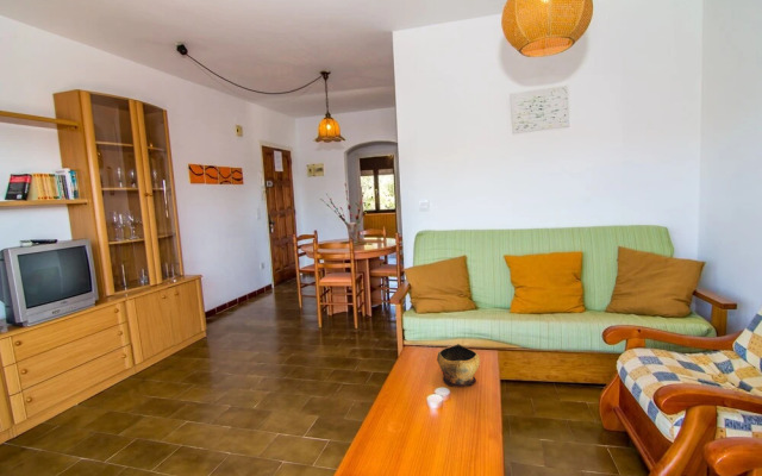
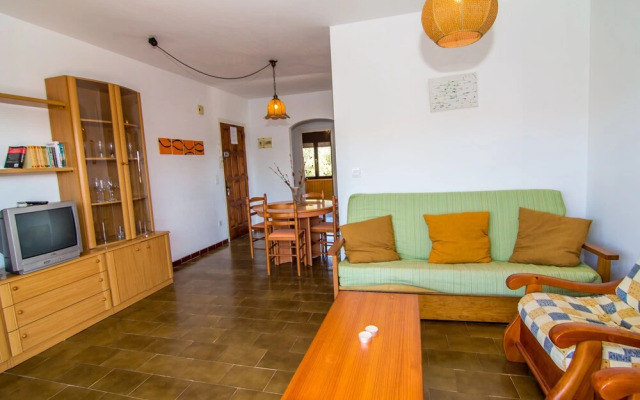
- decorative bowl (457, 364)
